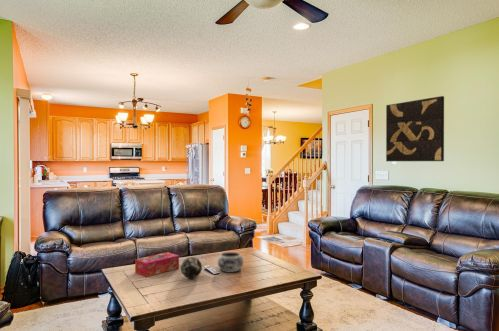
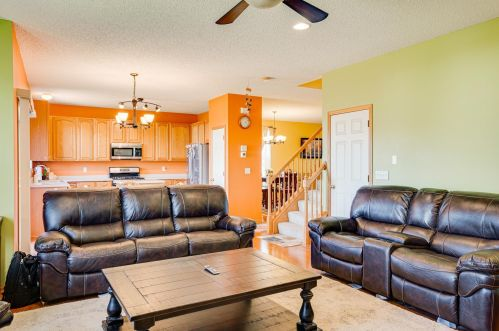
- decorative orb (191, 267)
- wall art (413, 131)
- decorative bowl (230, 261)
- tissue box (157, 263)
